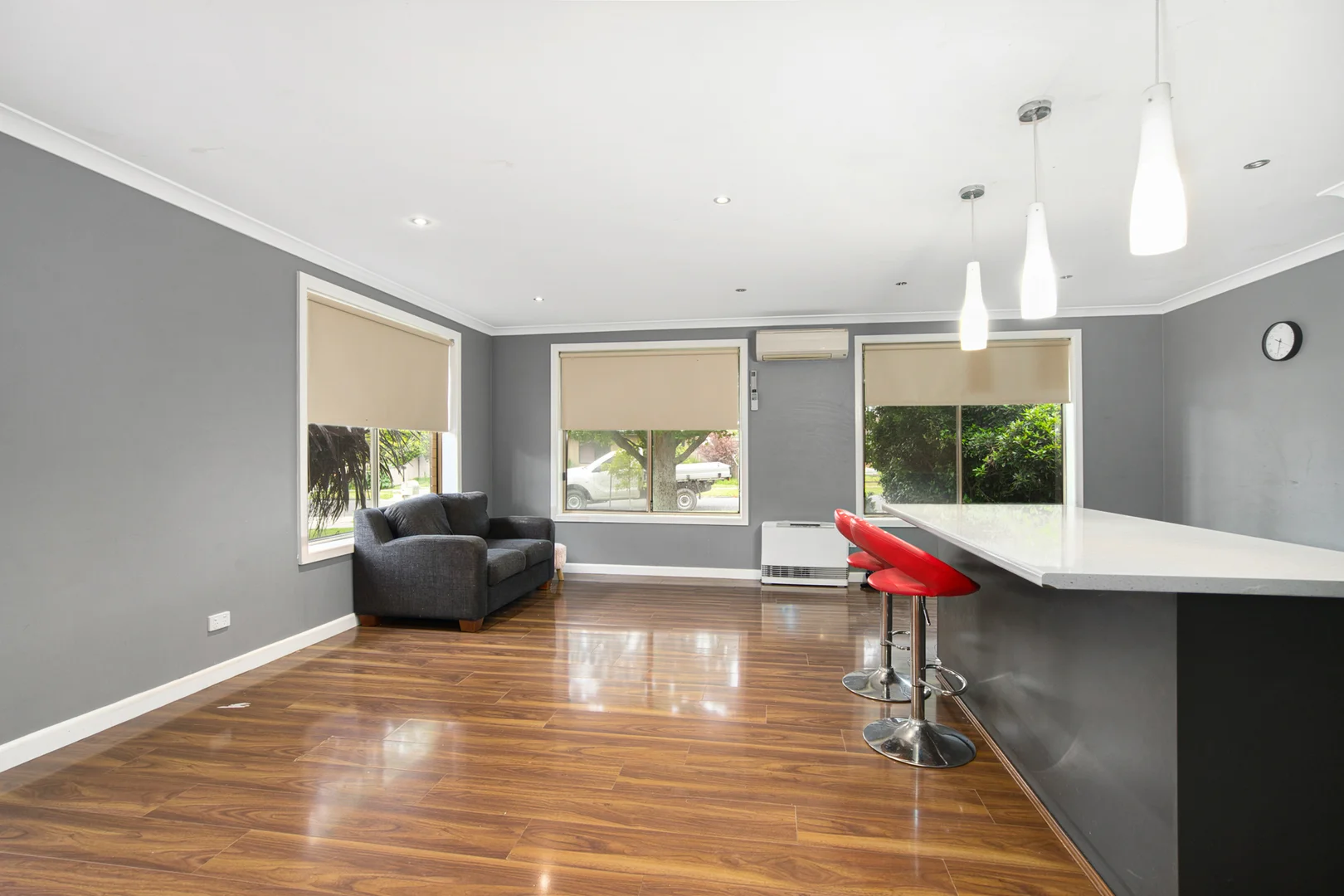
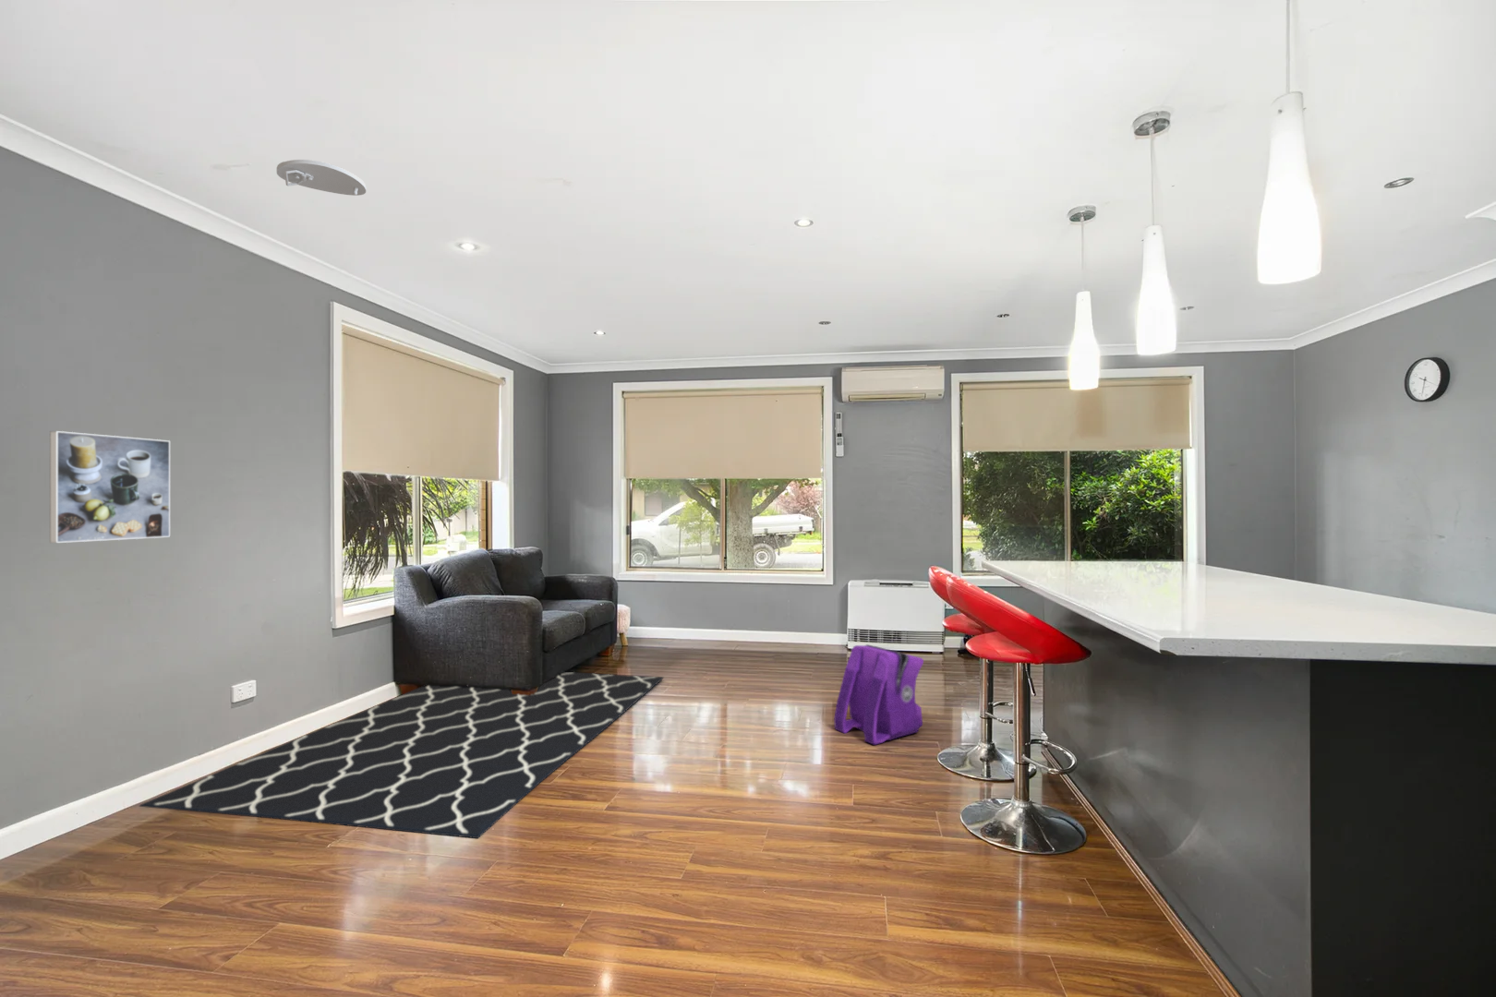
+ smoke detector (323, 181)
+ rug (470, 723)
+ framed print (114, 487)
+ backpack (882, 689)
